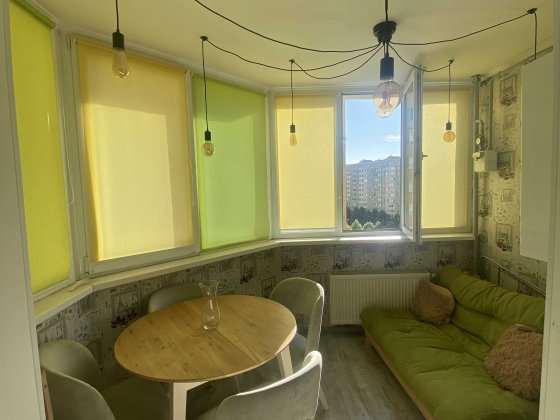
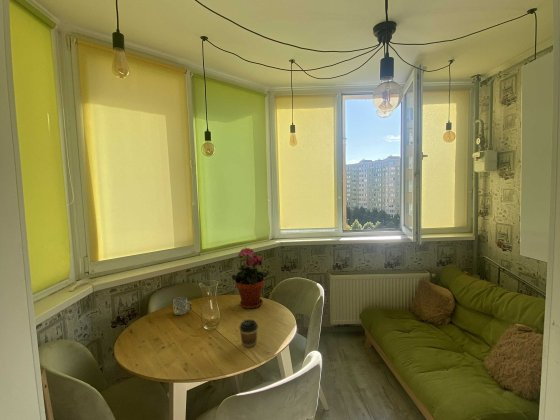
+ potted plant (250, 276)
+ mug (183, 305)
+ coffee cup (248, 332)
